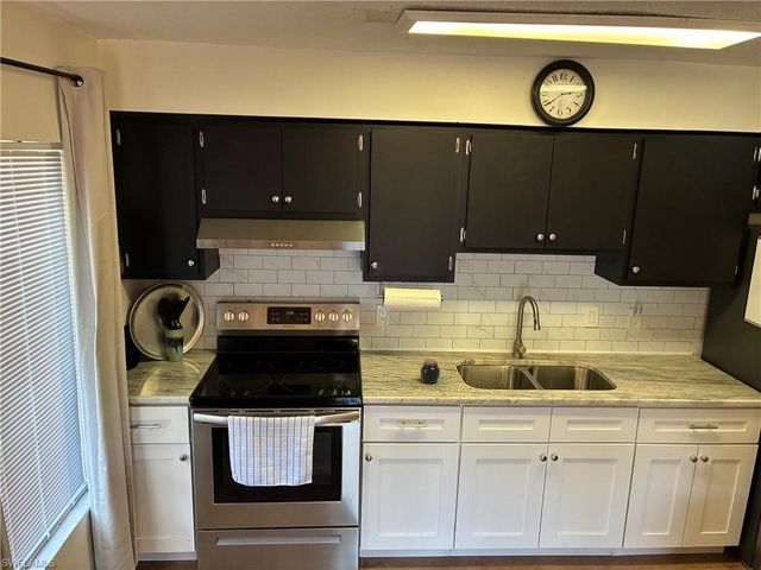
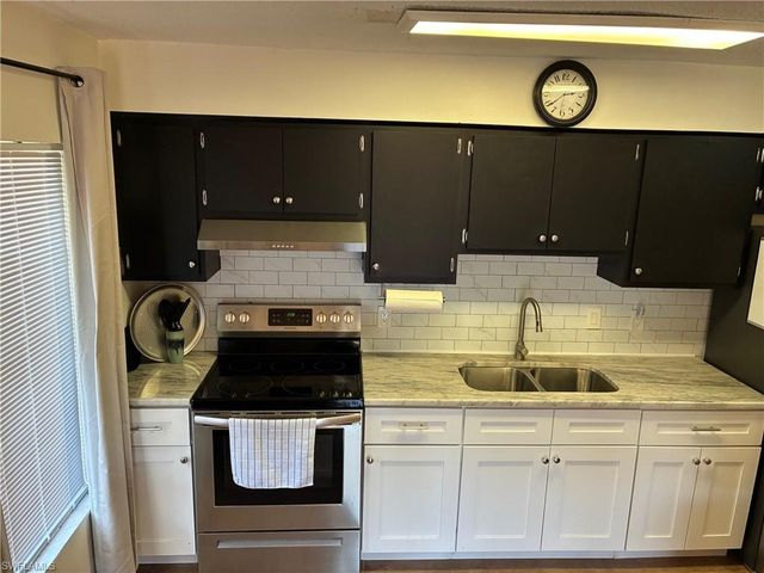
- jar (429, 370)
